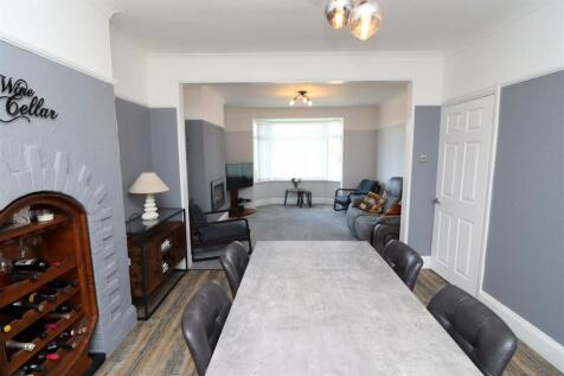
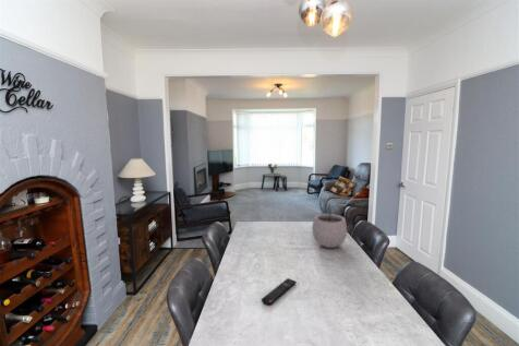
+ remote control (279, 290)
+ plant pot (329, 225)
